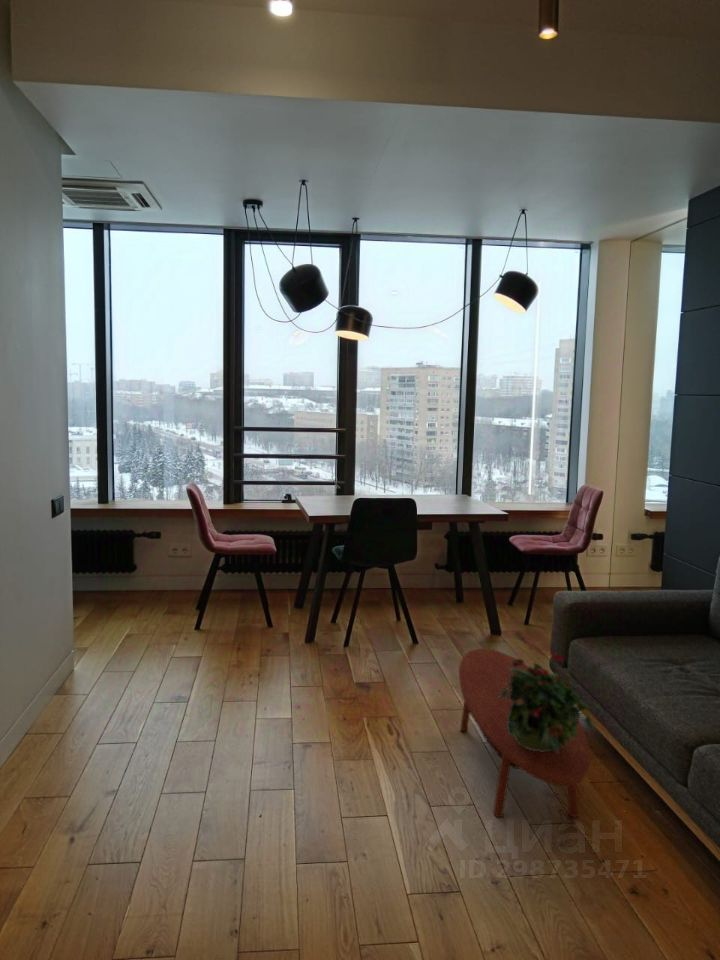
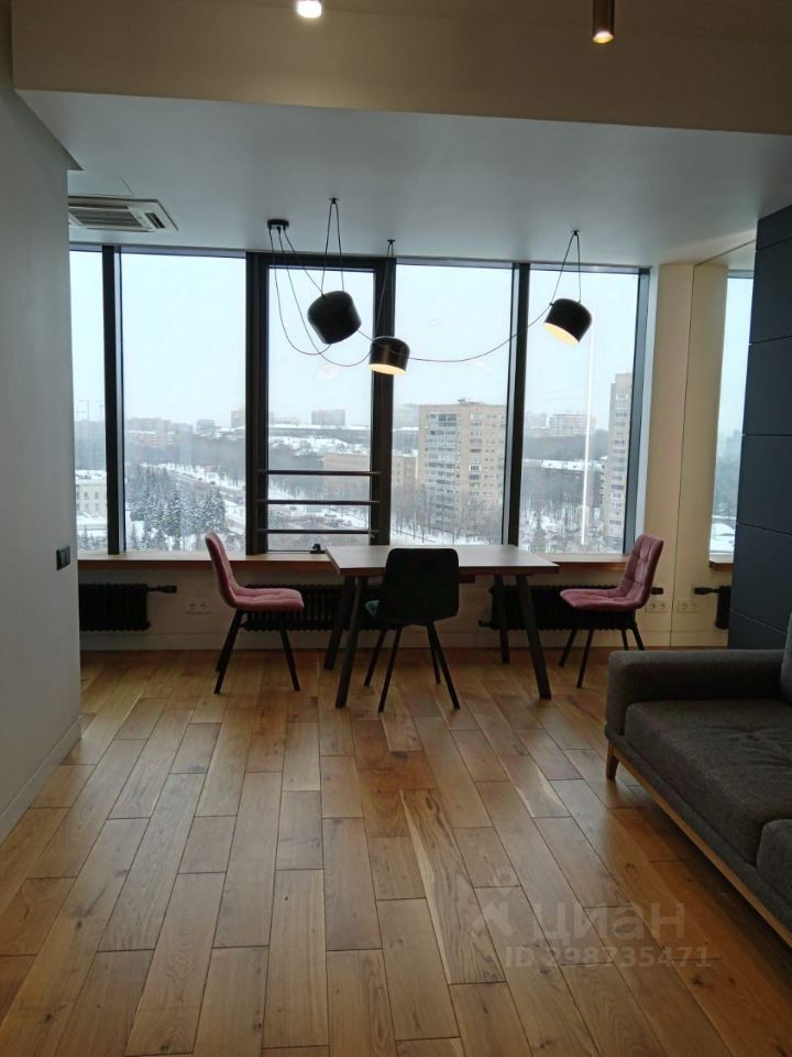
- potted plant (547, 702)
- coffee table (512, 735)
